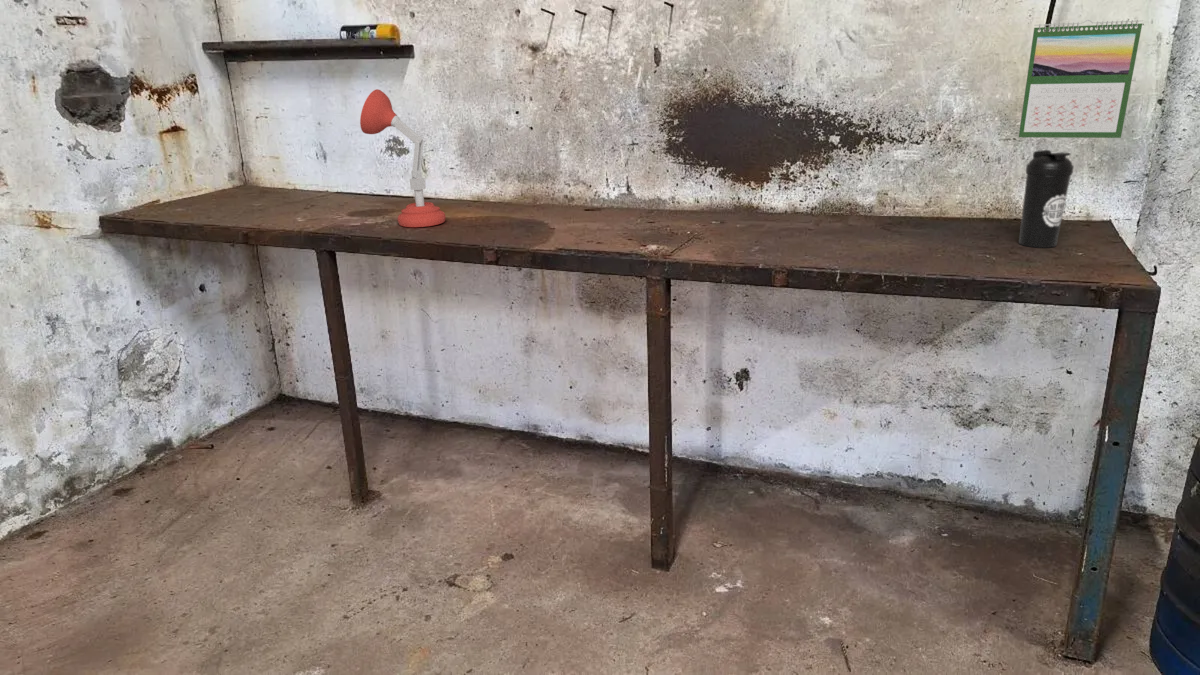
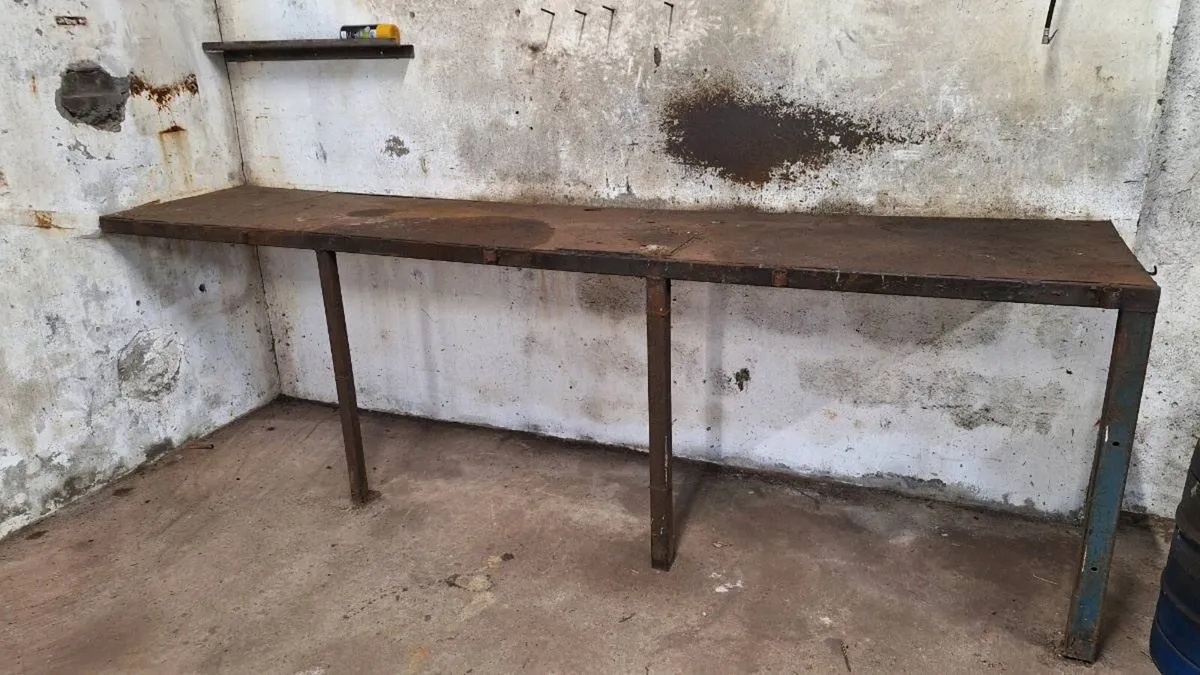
- calendar (1078, 80)
- desk lamp (413, 160)
- water bottle (1044, 198)
